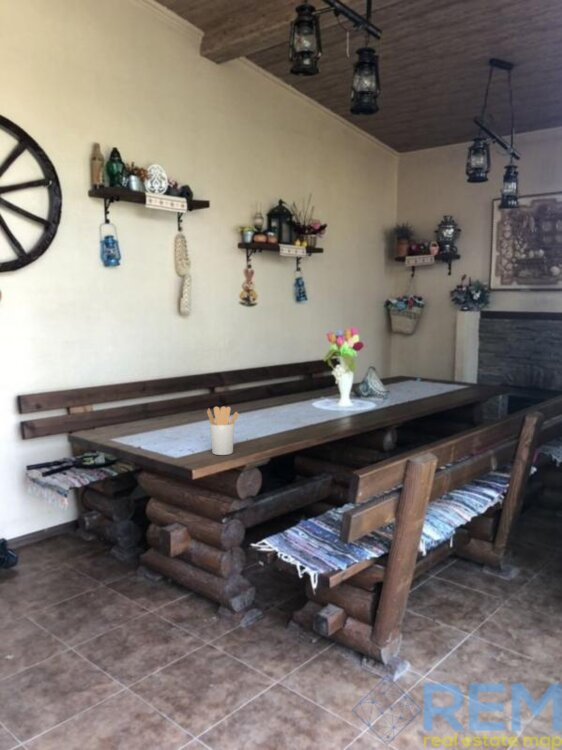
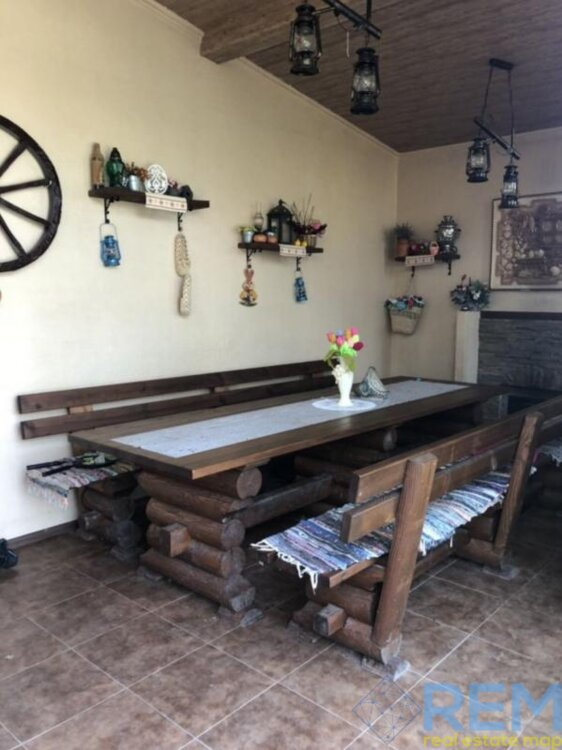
- utensil holder (222, 429)
